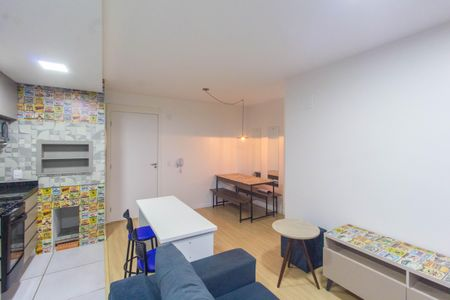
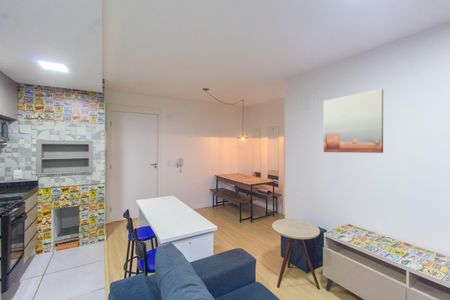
+ wall art (350, 124)
